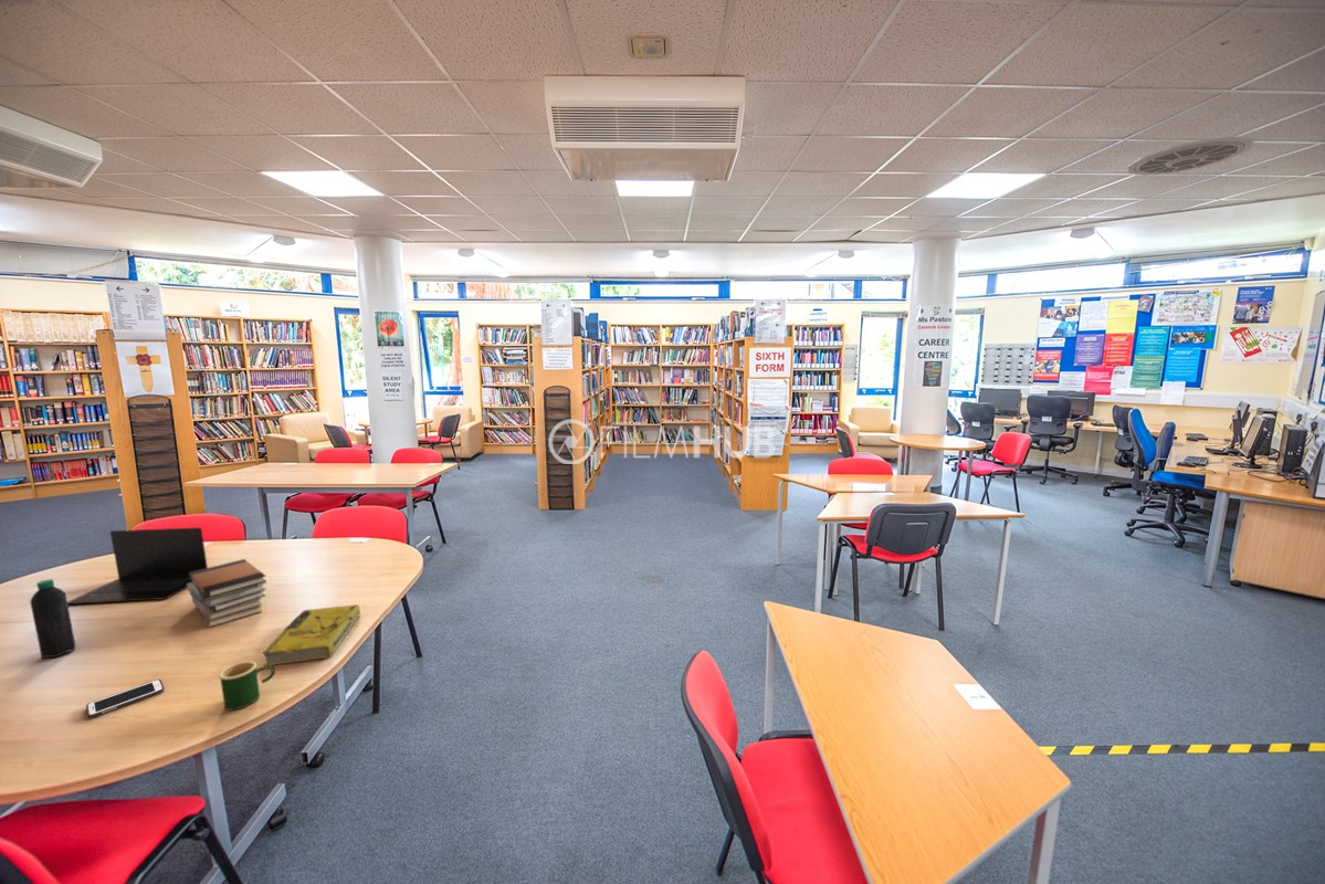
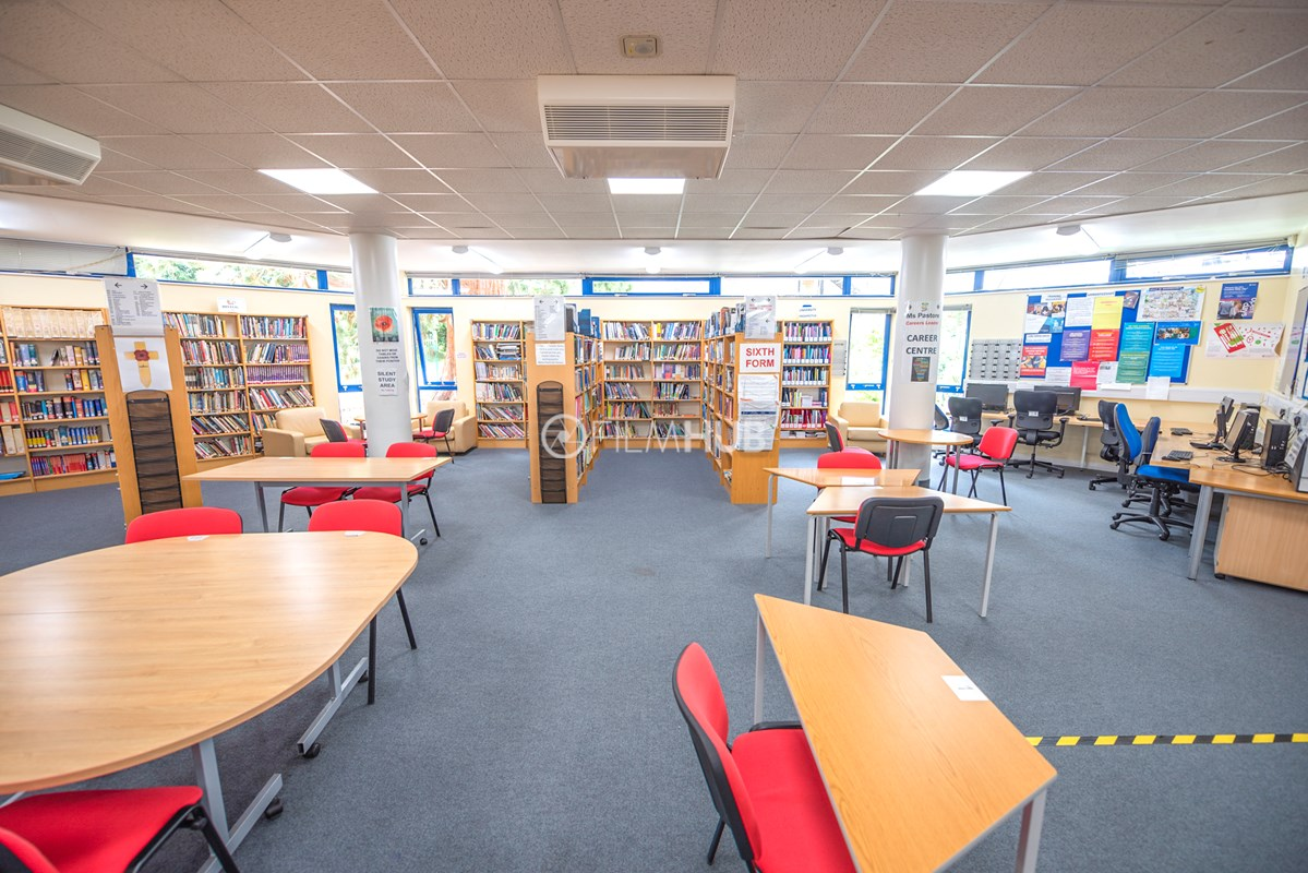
- book stack (228, 590)
- laptop (137, 564)
- water bottle (52, 618)
- mug (249, 682)
- cell phone (126, 697)
- ceiling vent (1186, 159)
- book (315, 631)
